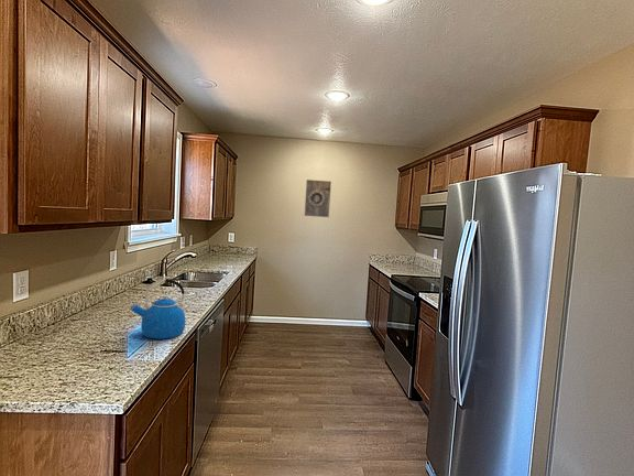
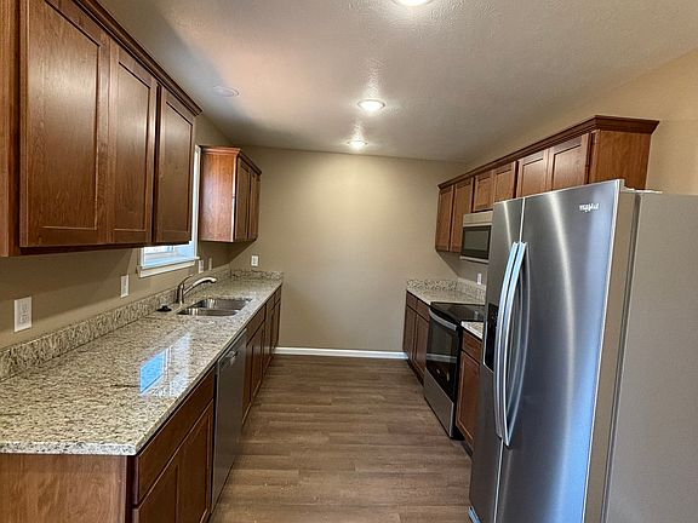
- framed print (317, 198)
- kettle (158, 305)
